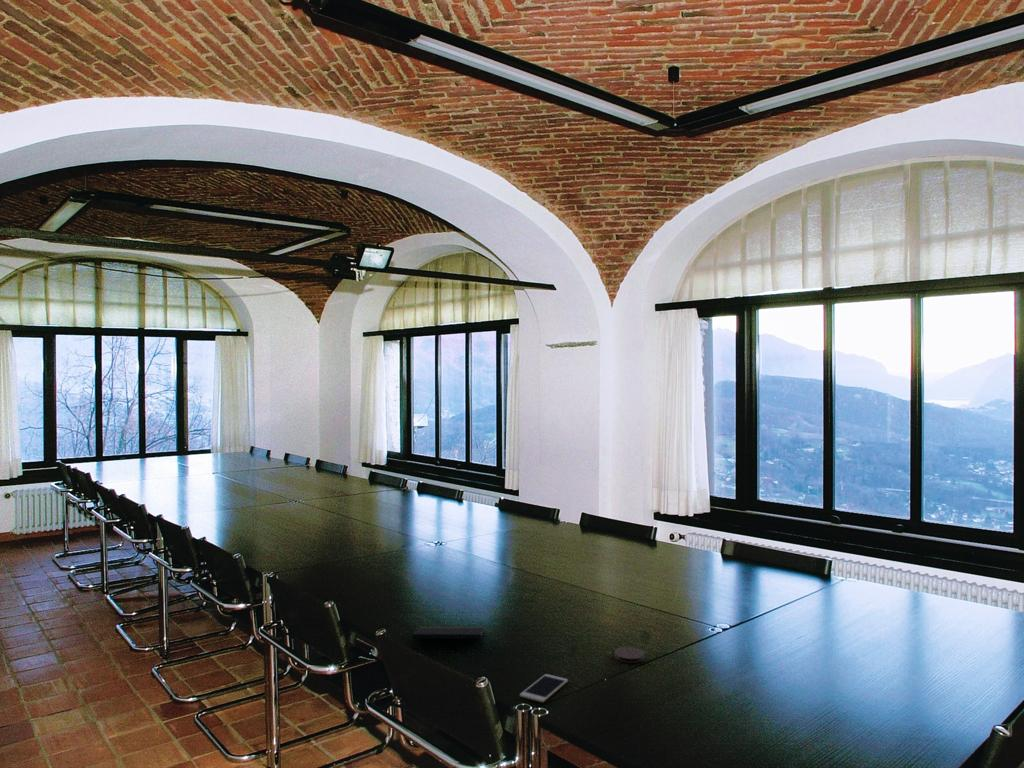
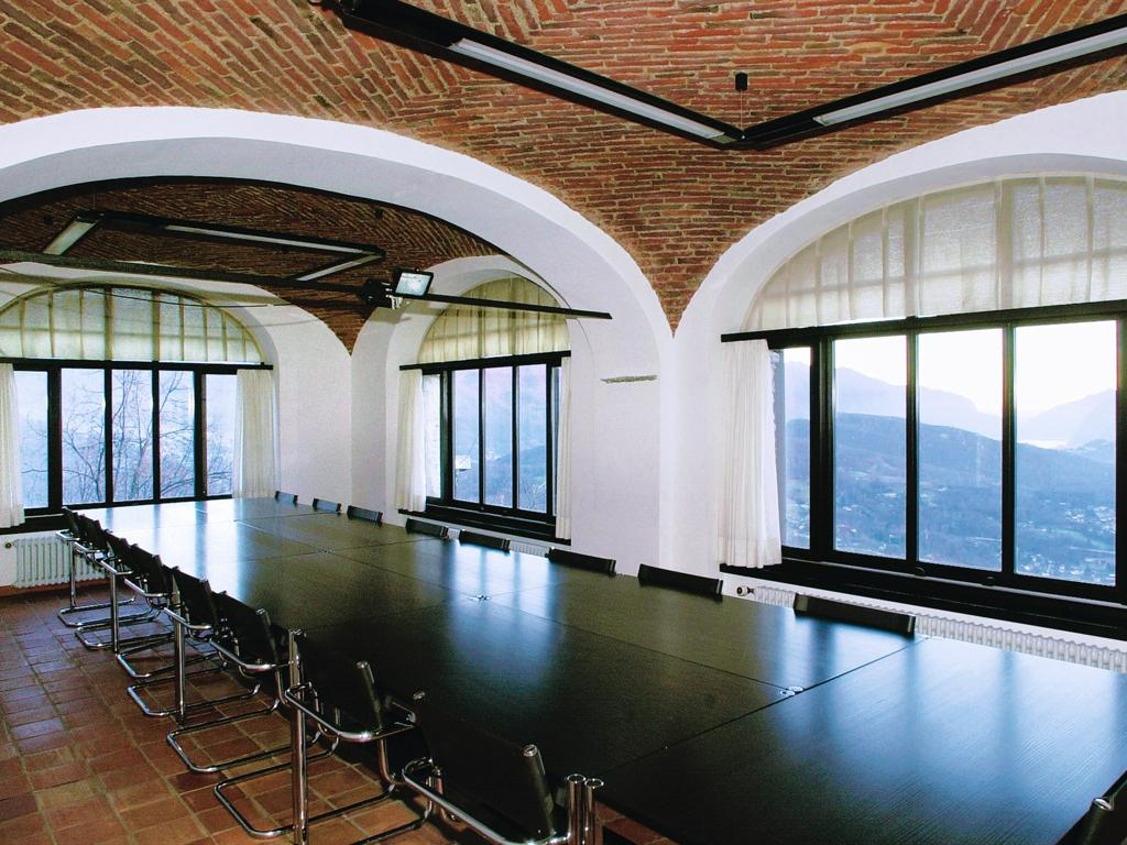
- coaster (629, 654)
- cell phone (544, 687)
- notepad (449, 632)
